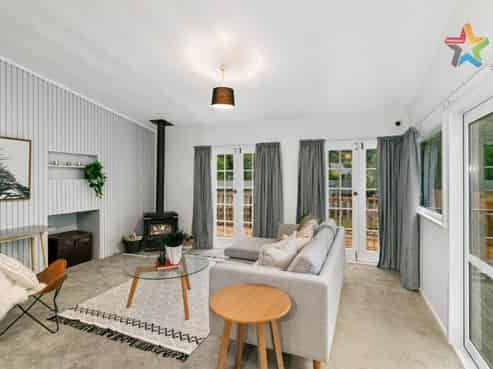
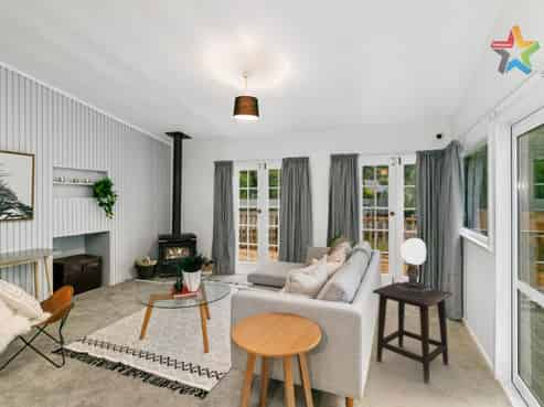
+ side table (410, 332)
+ table lamp (413, 263)
